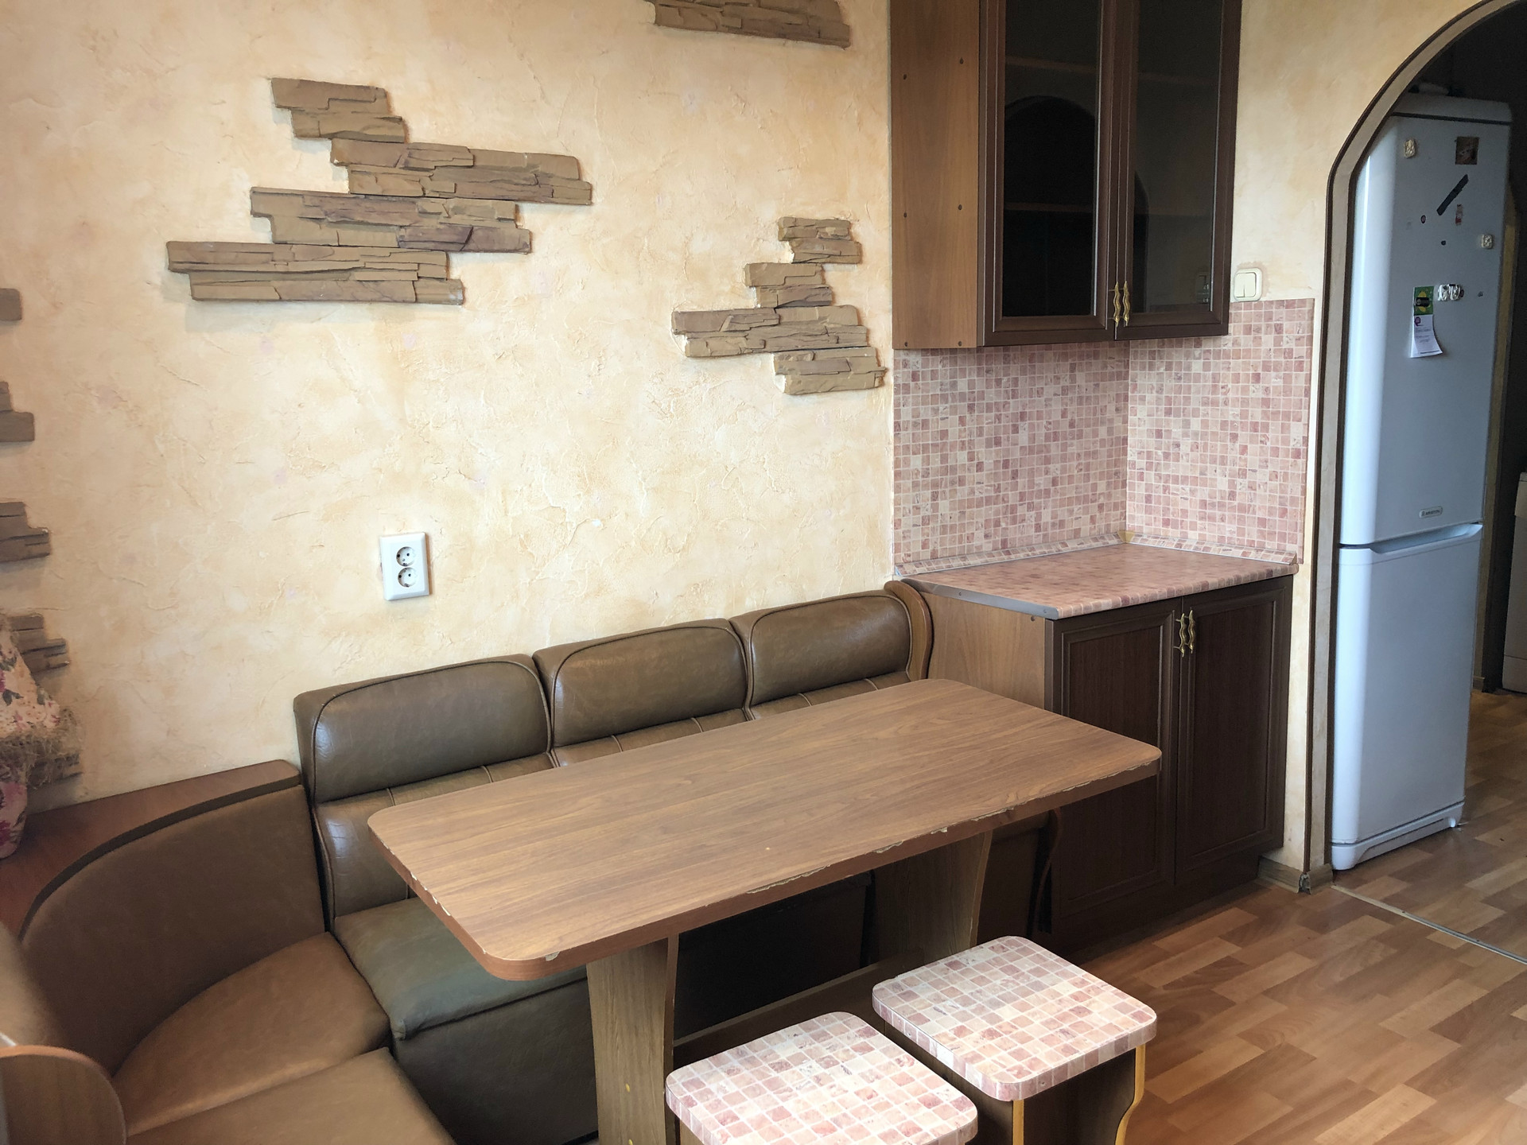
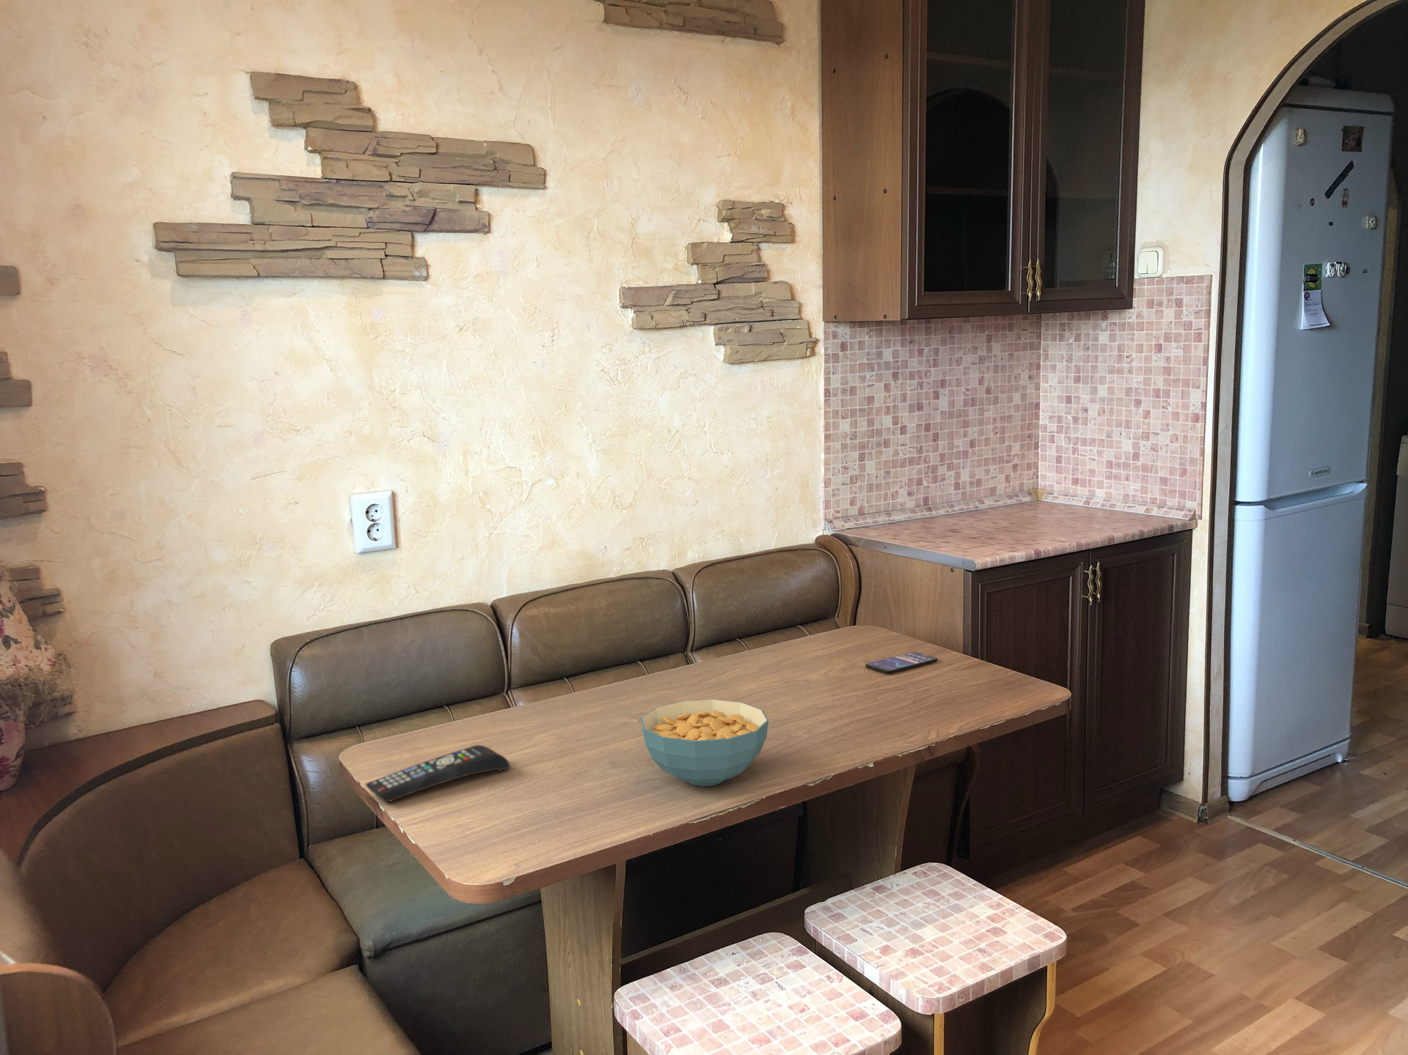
+ smartphone (901, 663)
+ remote control (439, 771)
+ cereal bowl (705, 749)
